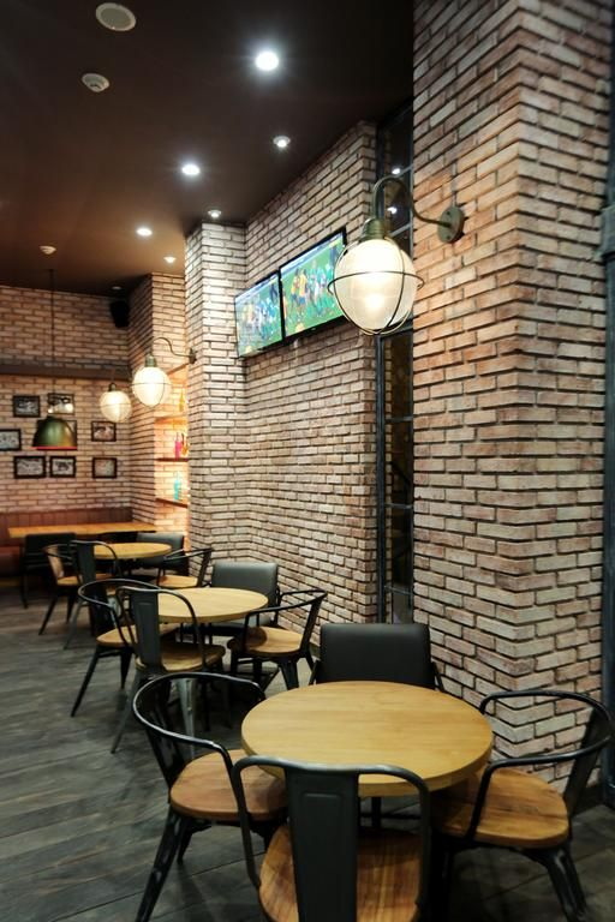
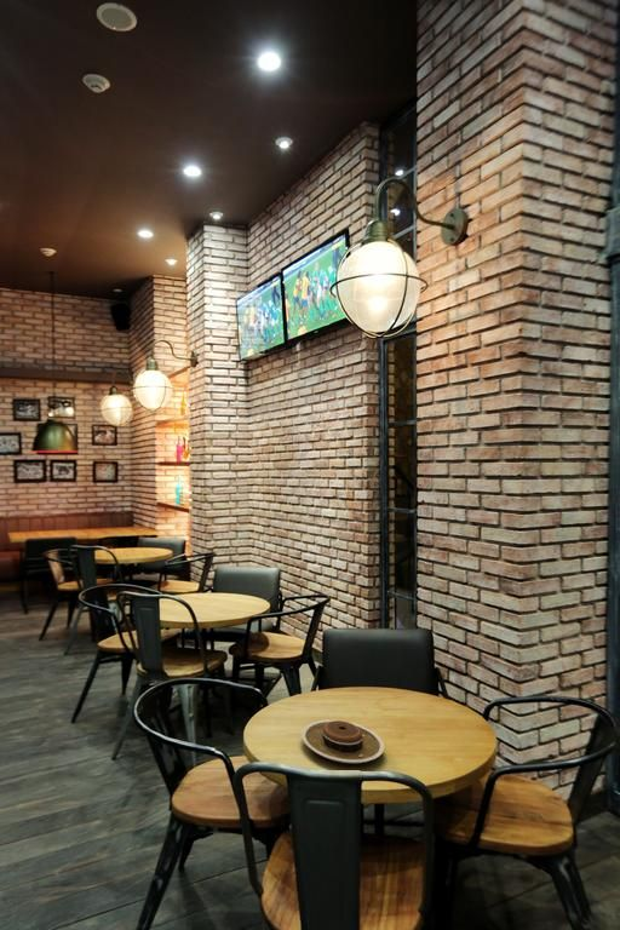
+ plate (341, 736)
